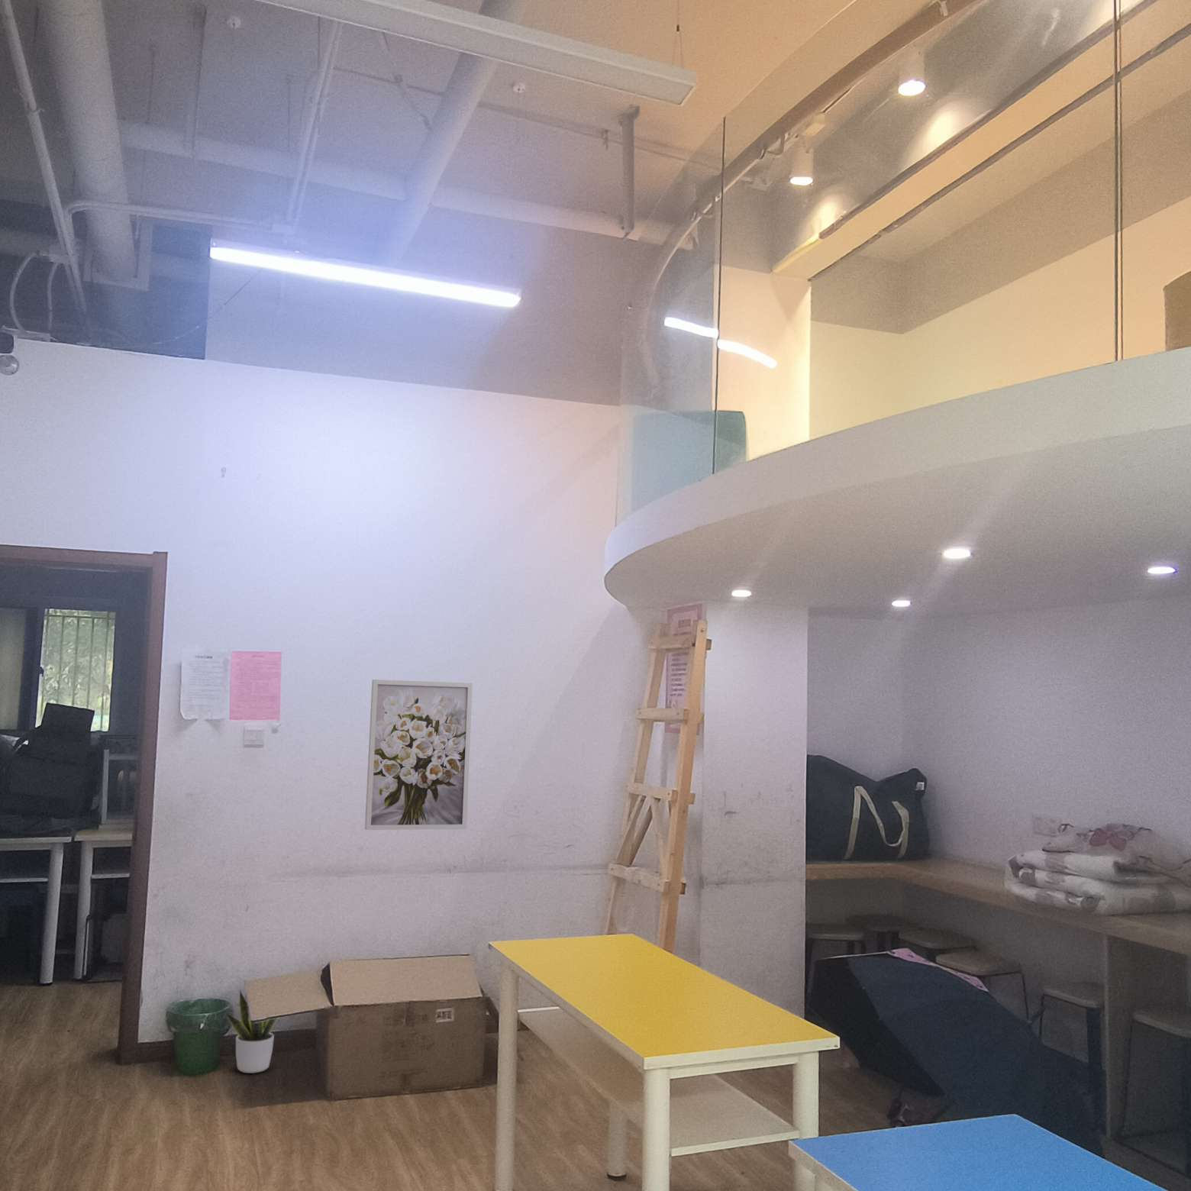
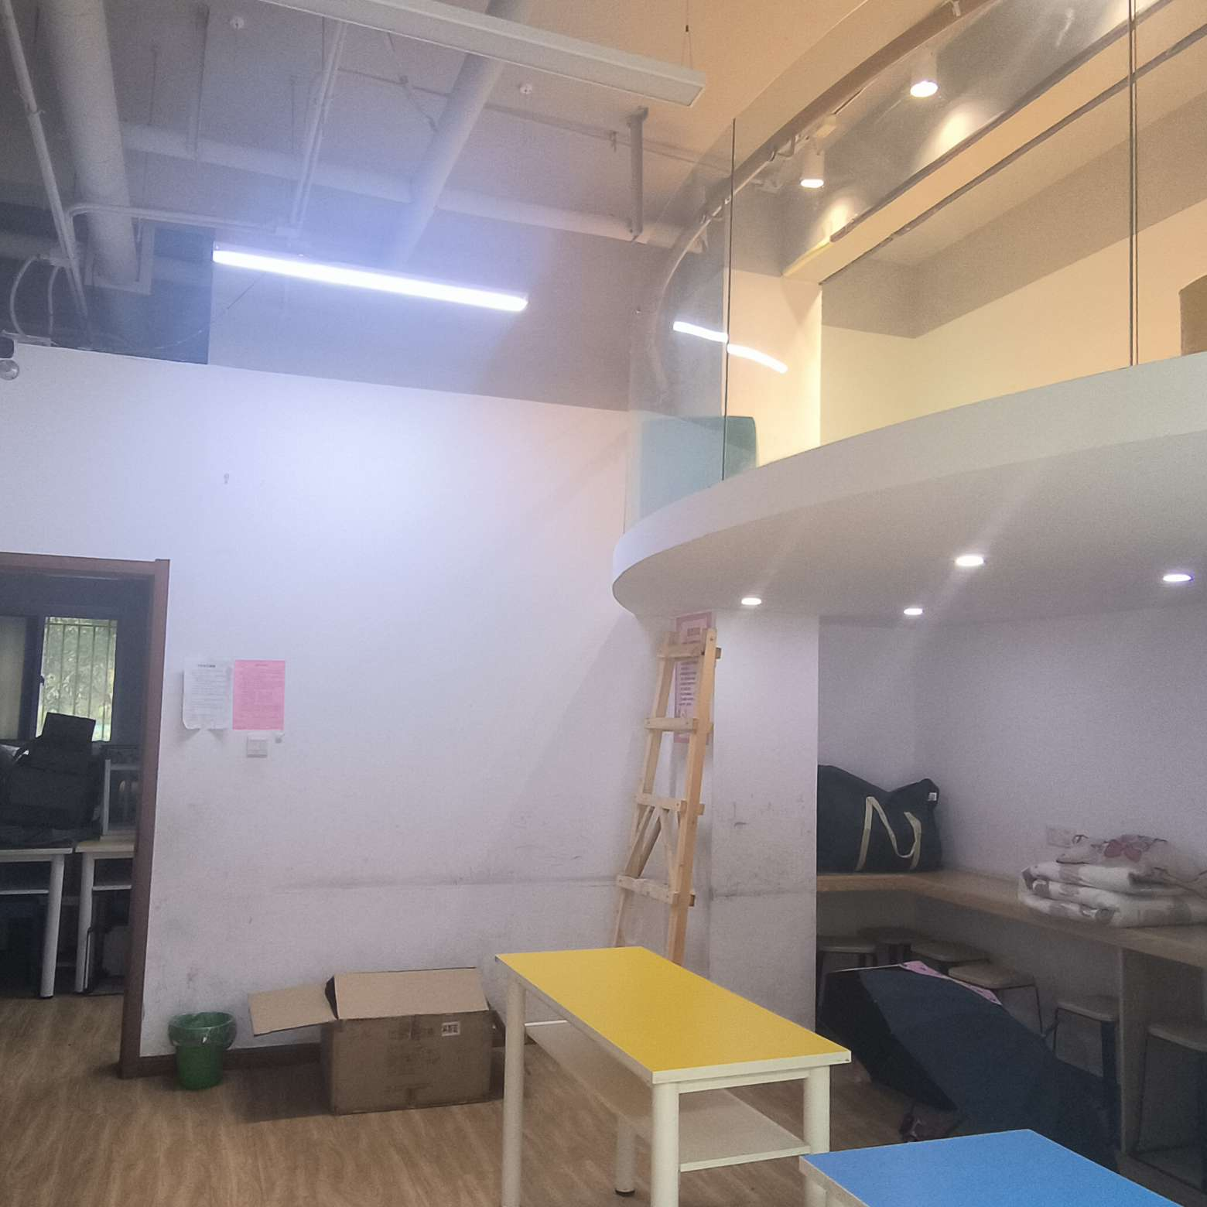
- potted plant (256, 1024)
- wall art (419, 755)
